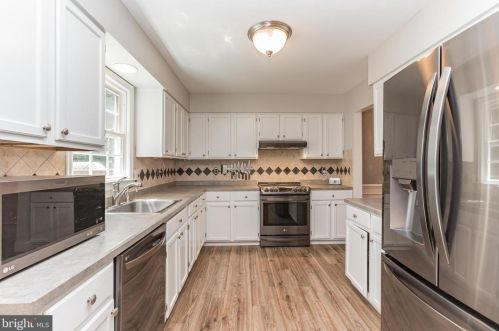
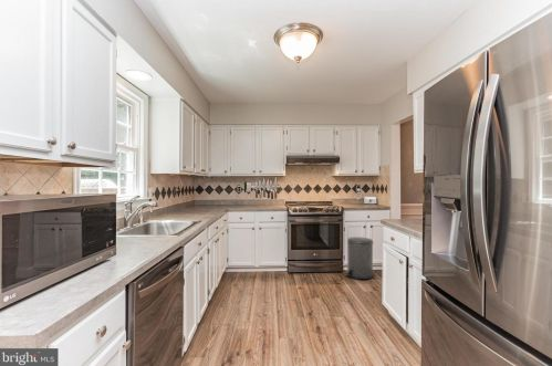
+ trash can (358, 257)
